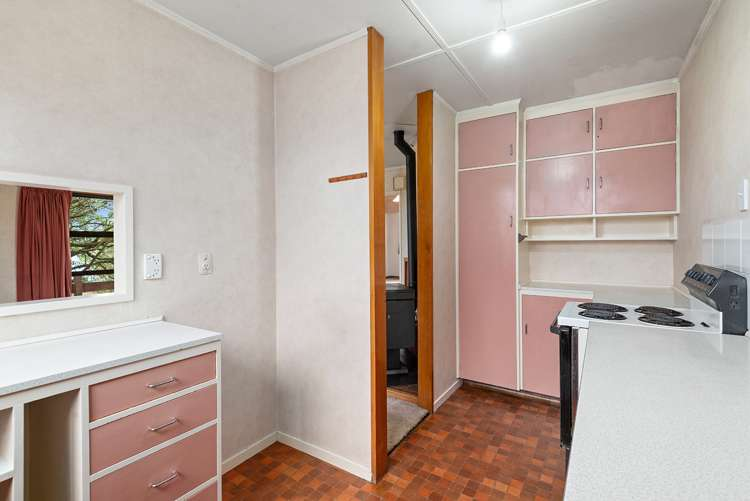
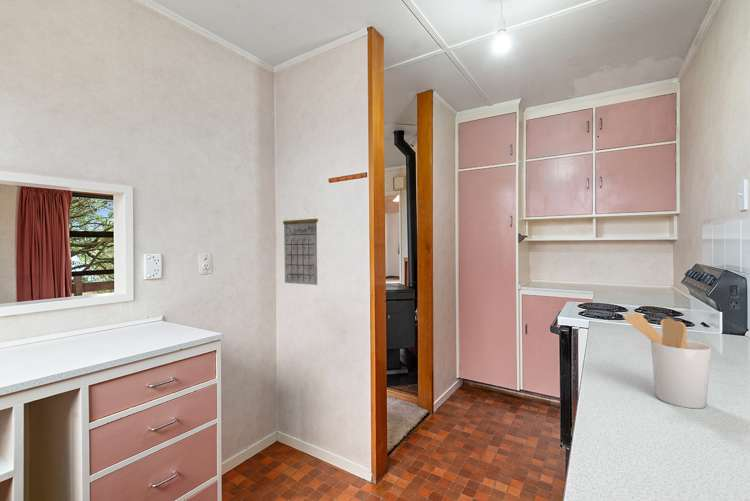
+ utensil holder (664, 355)
+ calendar (300, 244)
